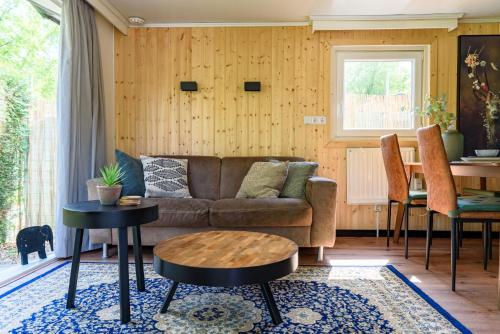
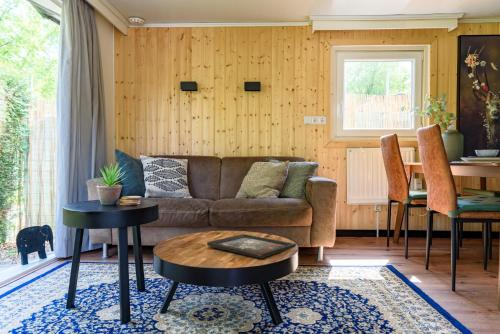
+ decorative tray (251, 244)
